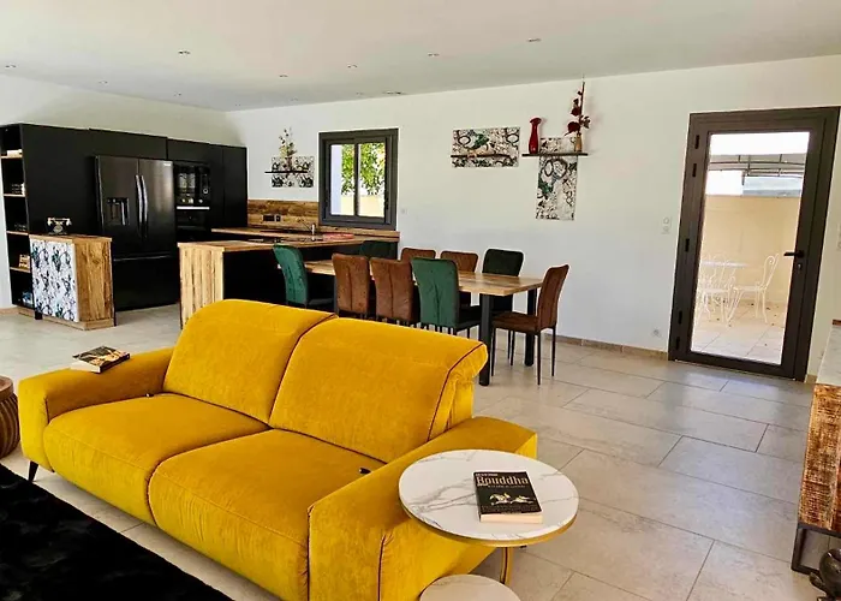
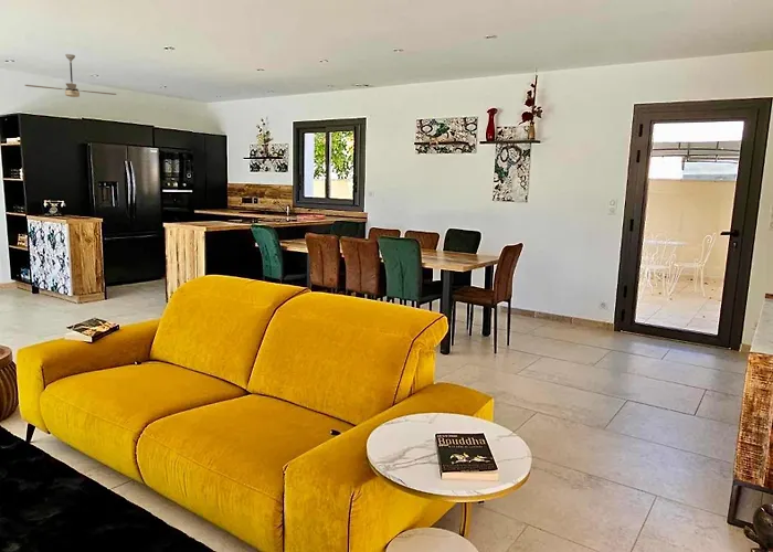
+ ceiling fan (71, 75)
